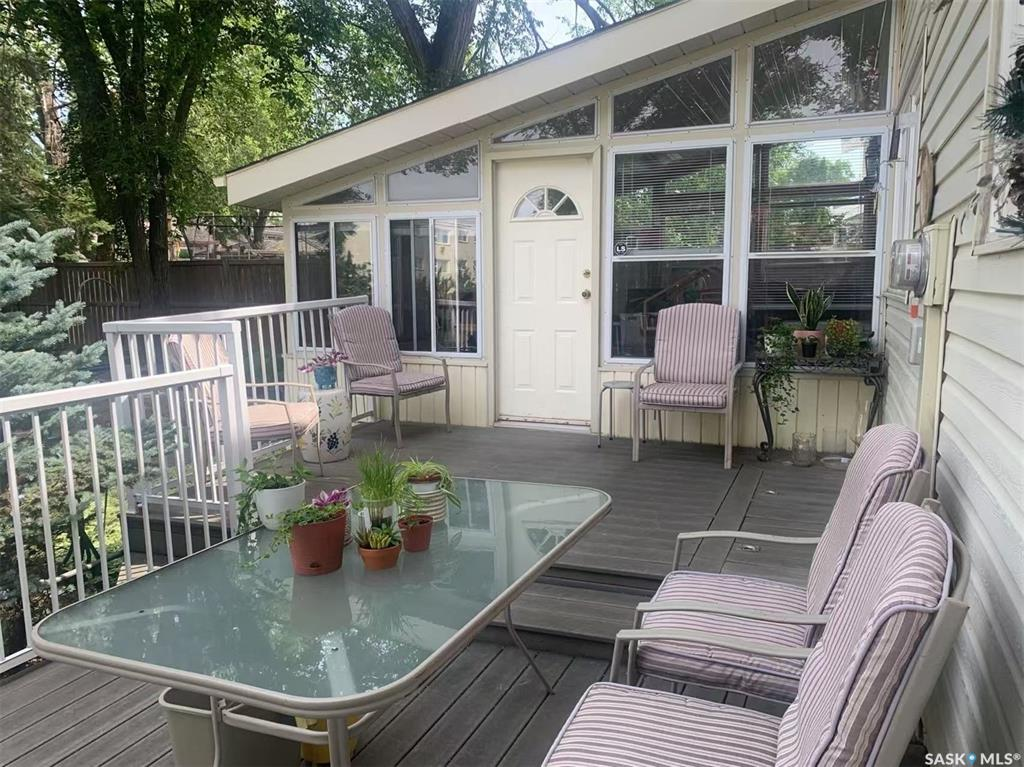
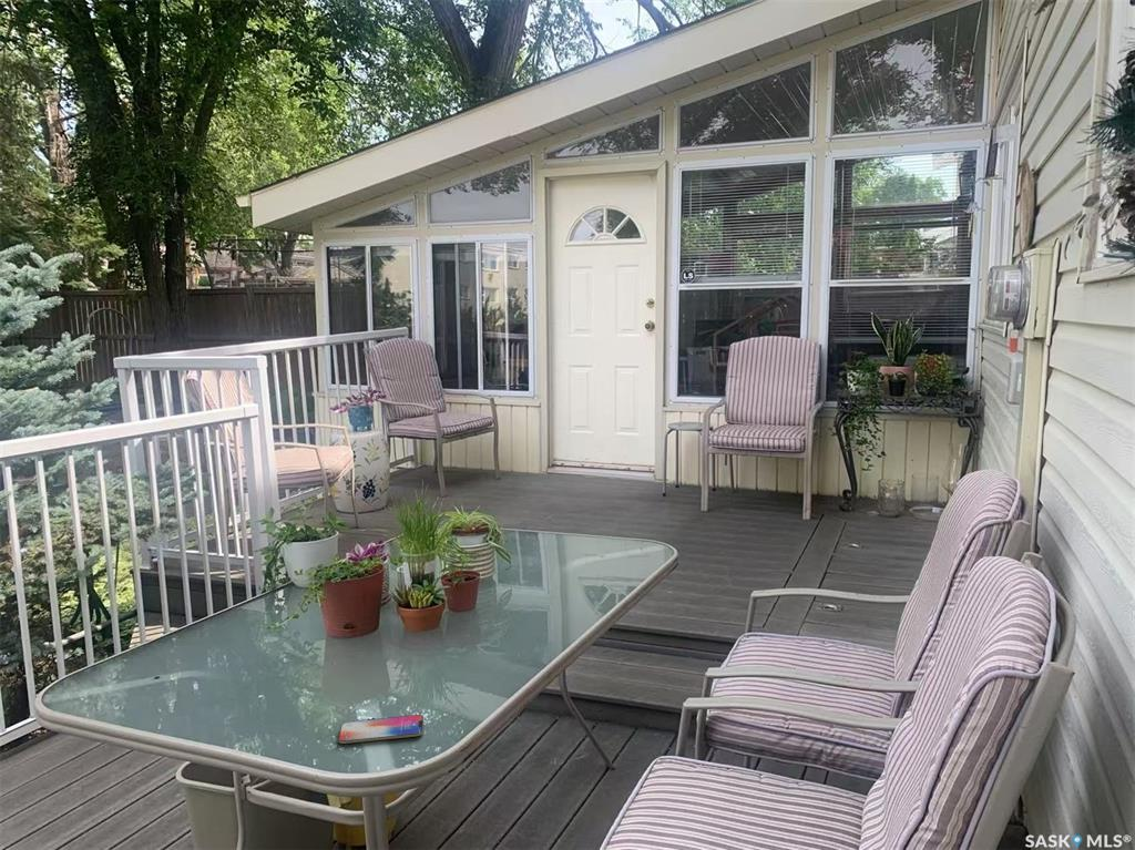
+ smartphone (381, 728)
